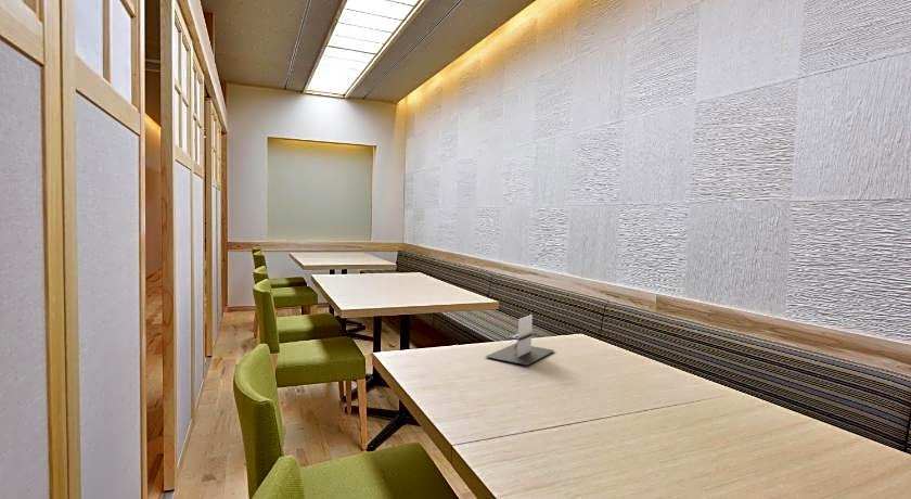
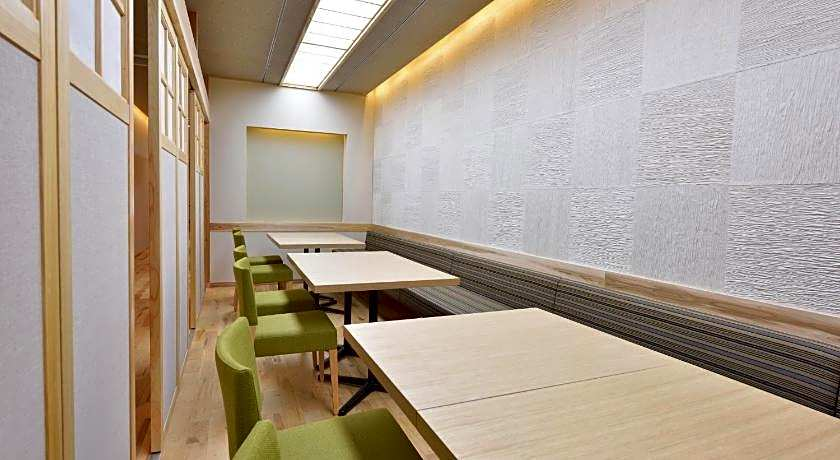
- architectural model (522, 335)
